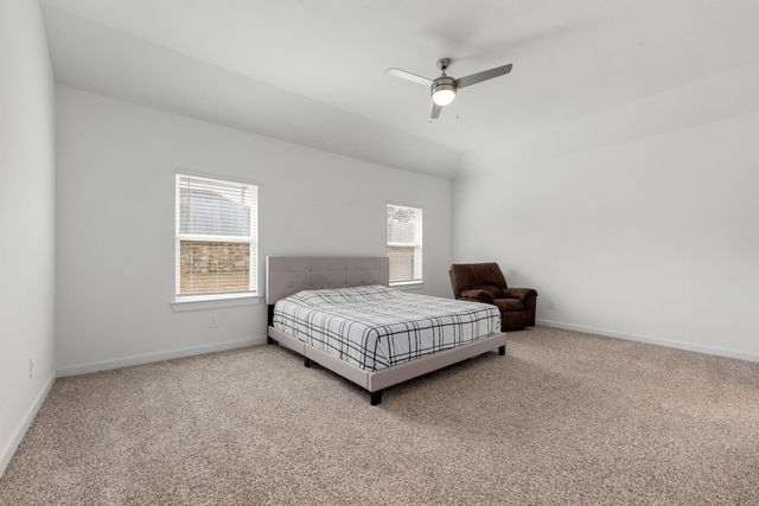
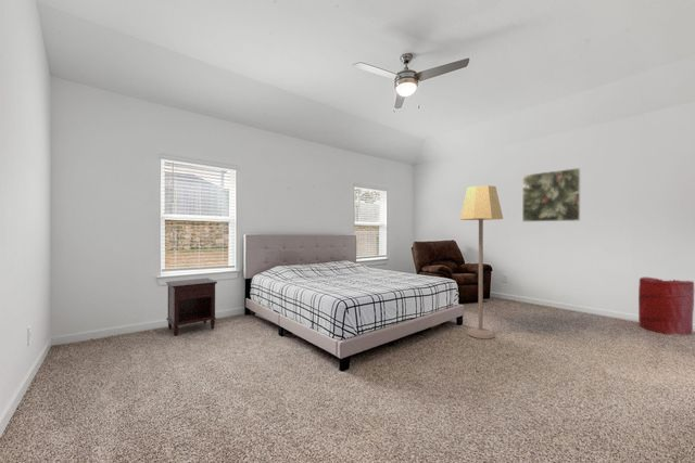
+ lamp (480, 260)
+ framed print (549, 196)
+ nightstand (191, 305)
+ laundry hamper (665, 304)
